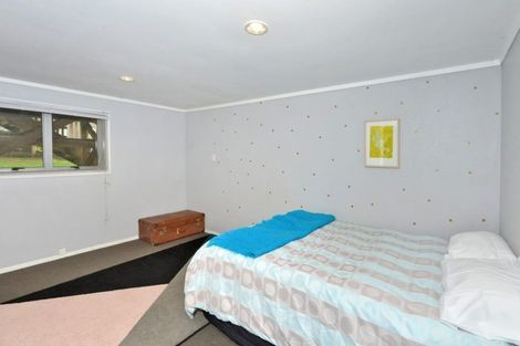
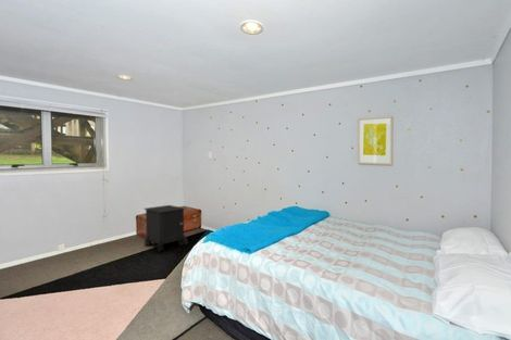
+ nightstand (165, 226)
